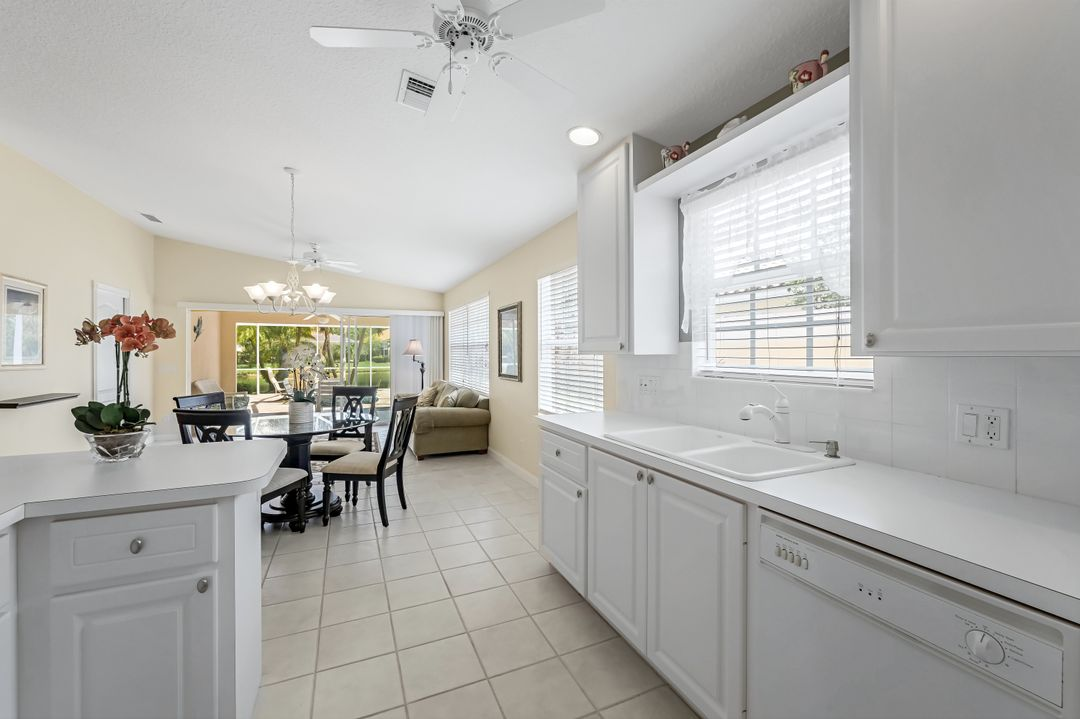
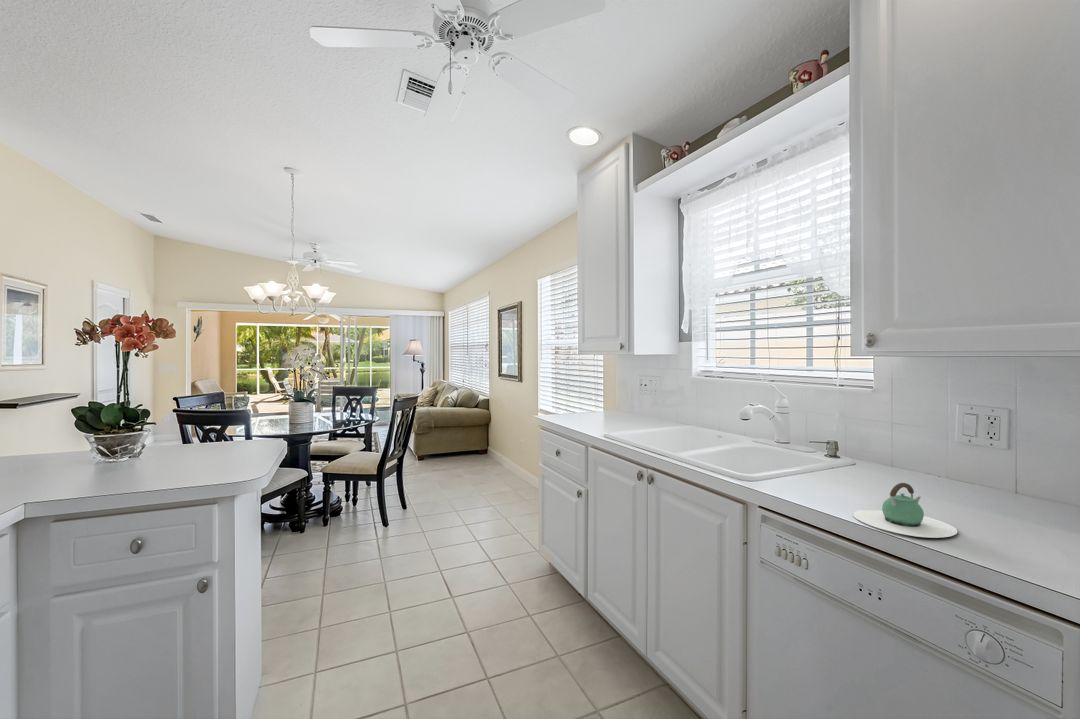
+ teapot (902, 502)
